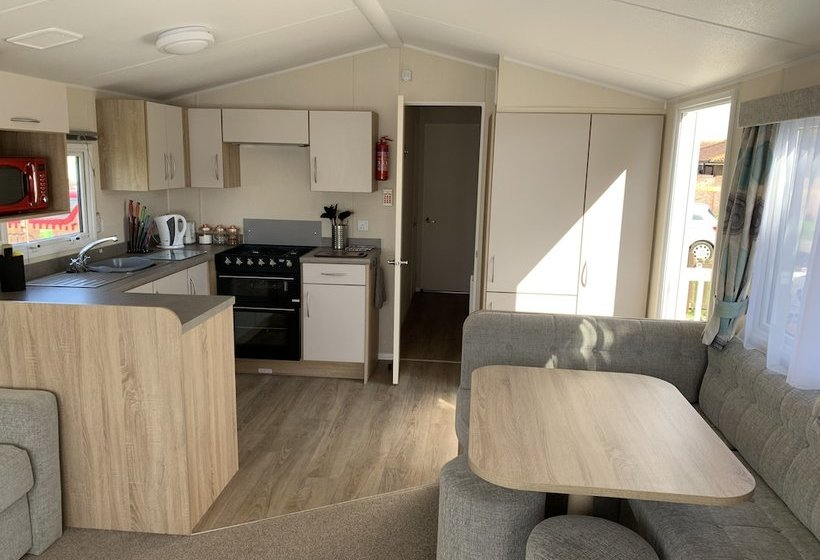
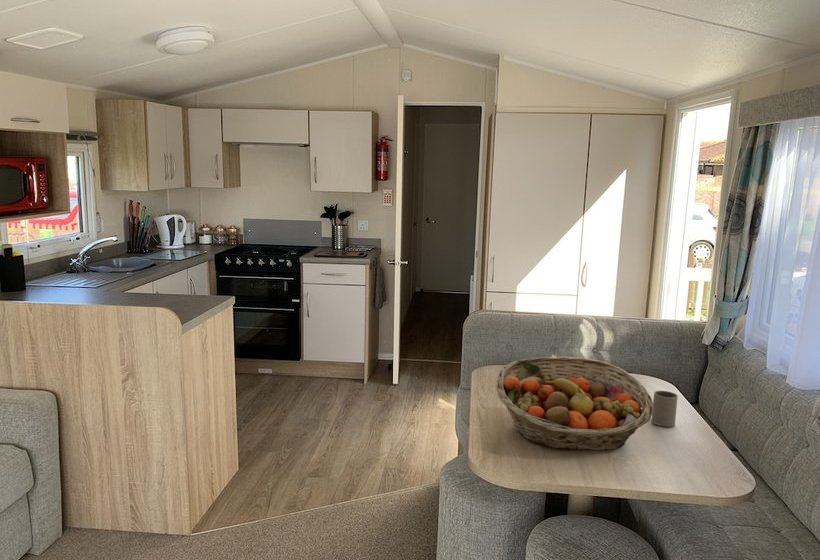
+ fruit basket (571, 402)
+ mug (662, 406)
